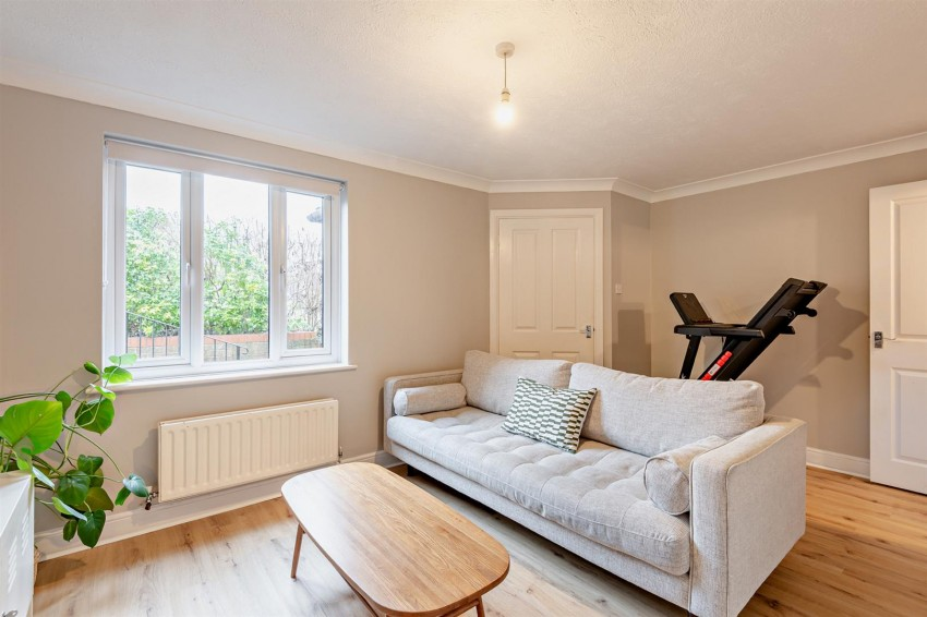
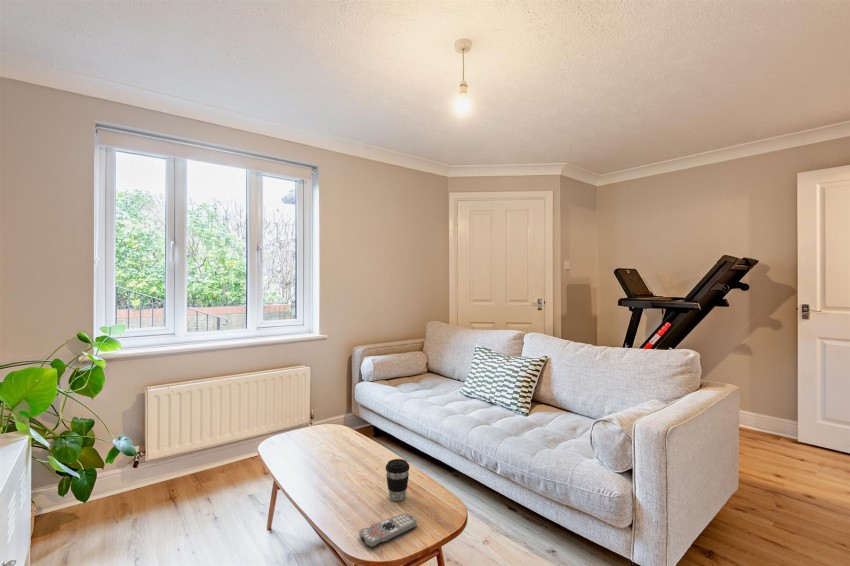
+ coffee cup (397, 480)
+ remote control (389, 529)
